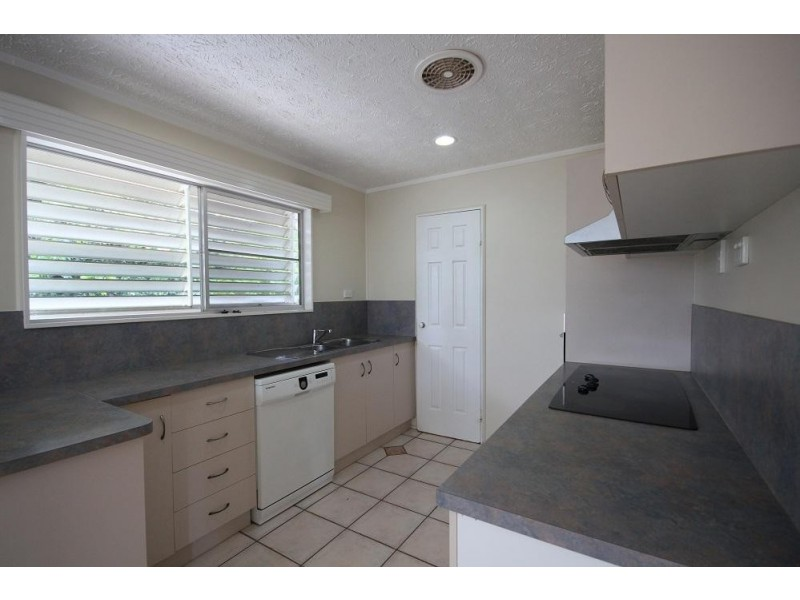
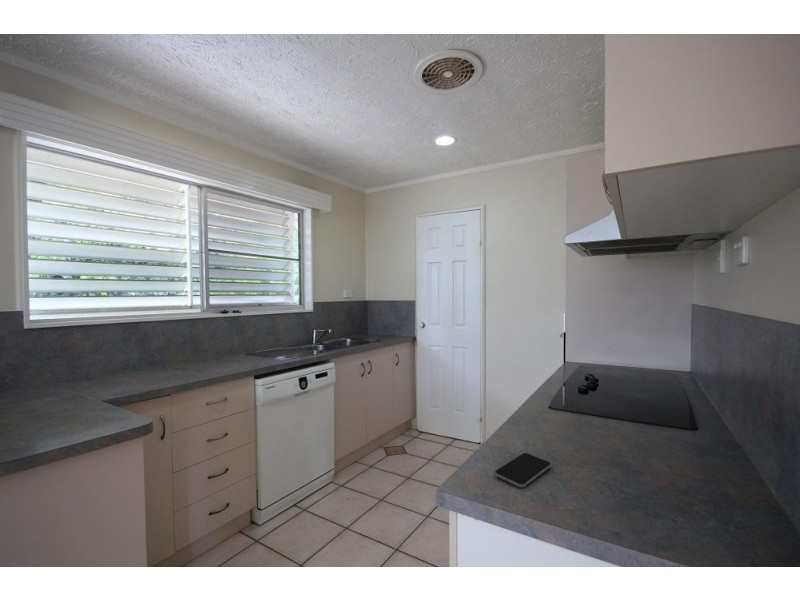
+ smartphone (523, 468)
